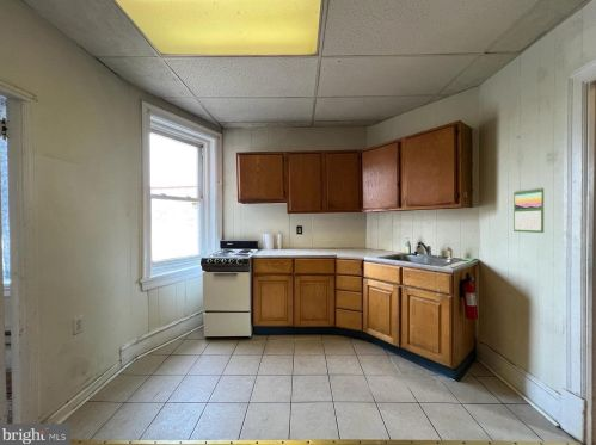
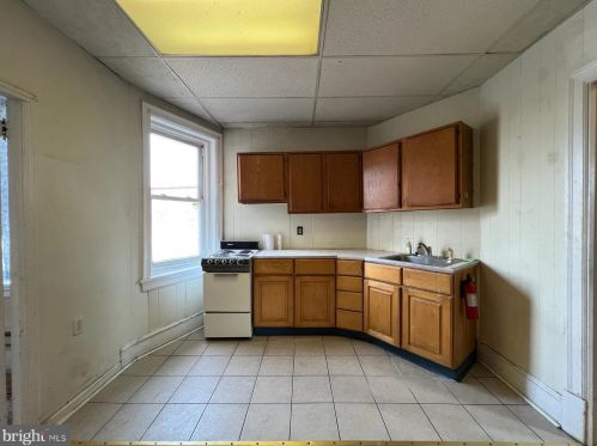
- calendar (527, 210)
